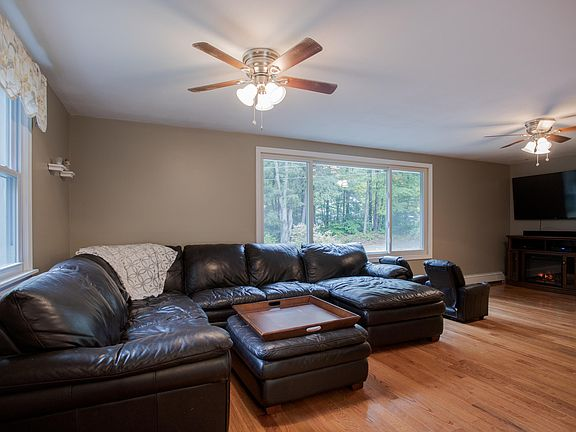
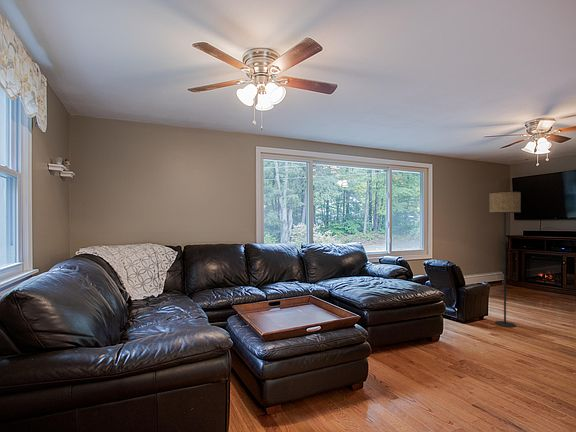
+ floor lamp (504, 258)
